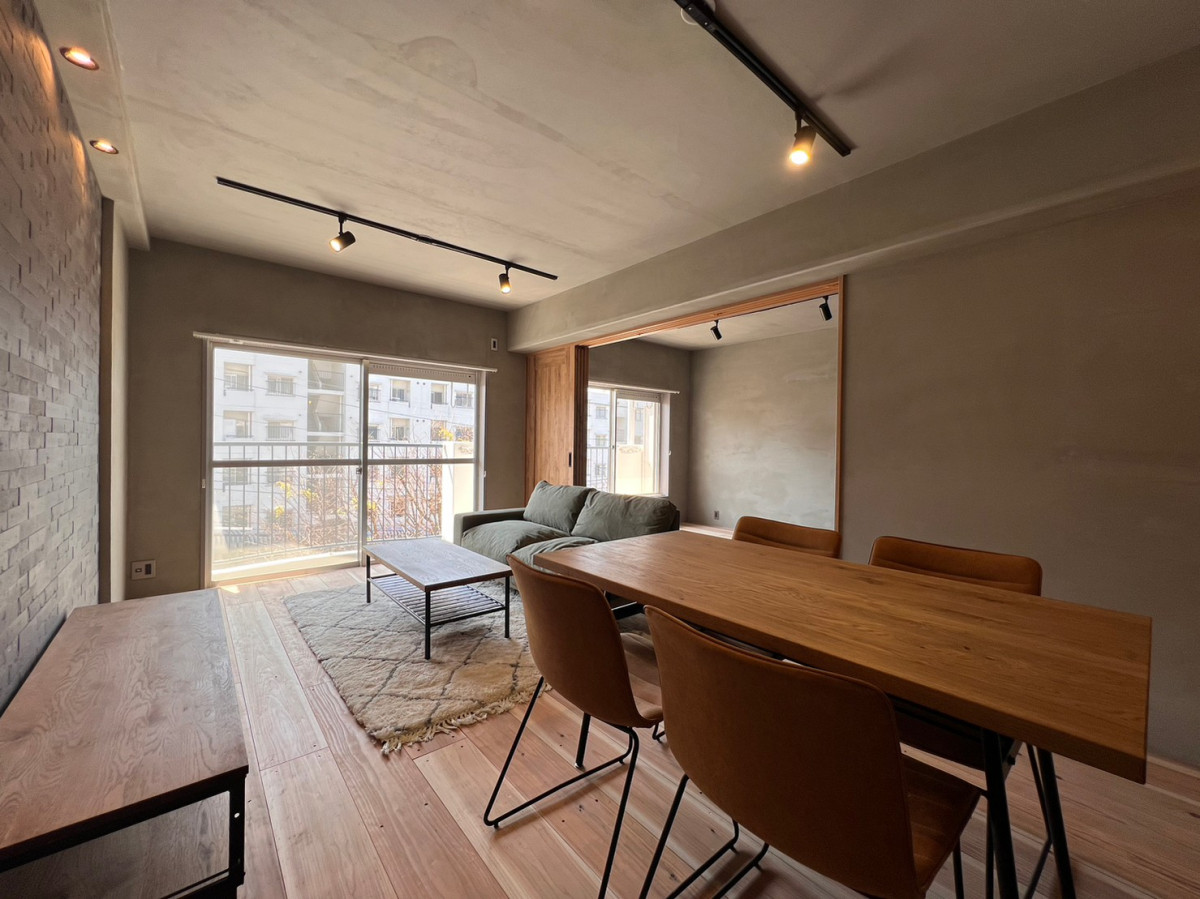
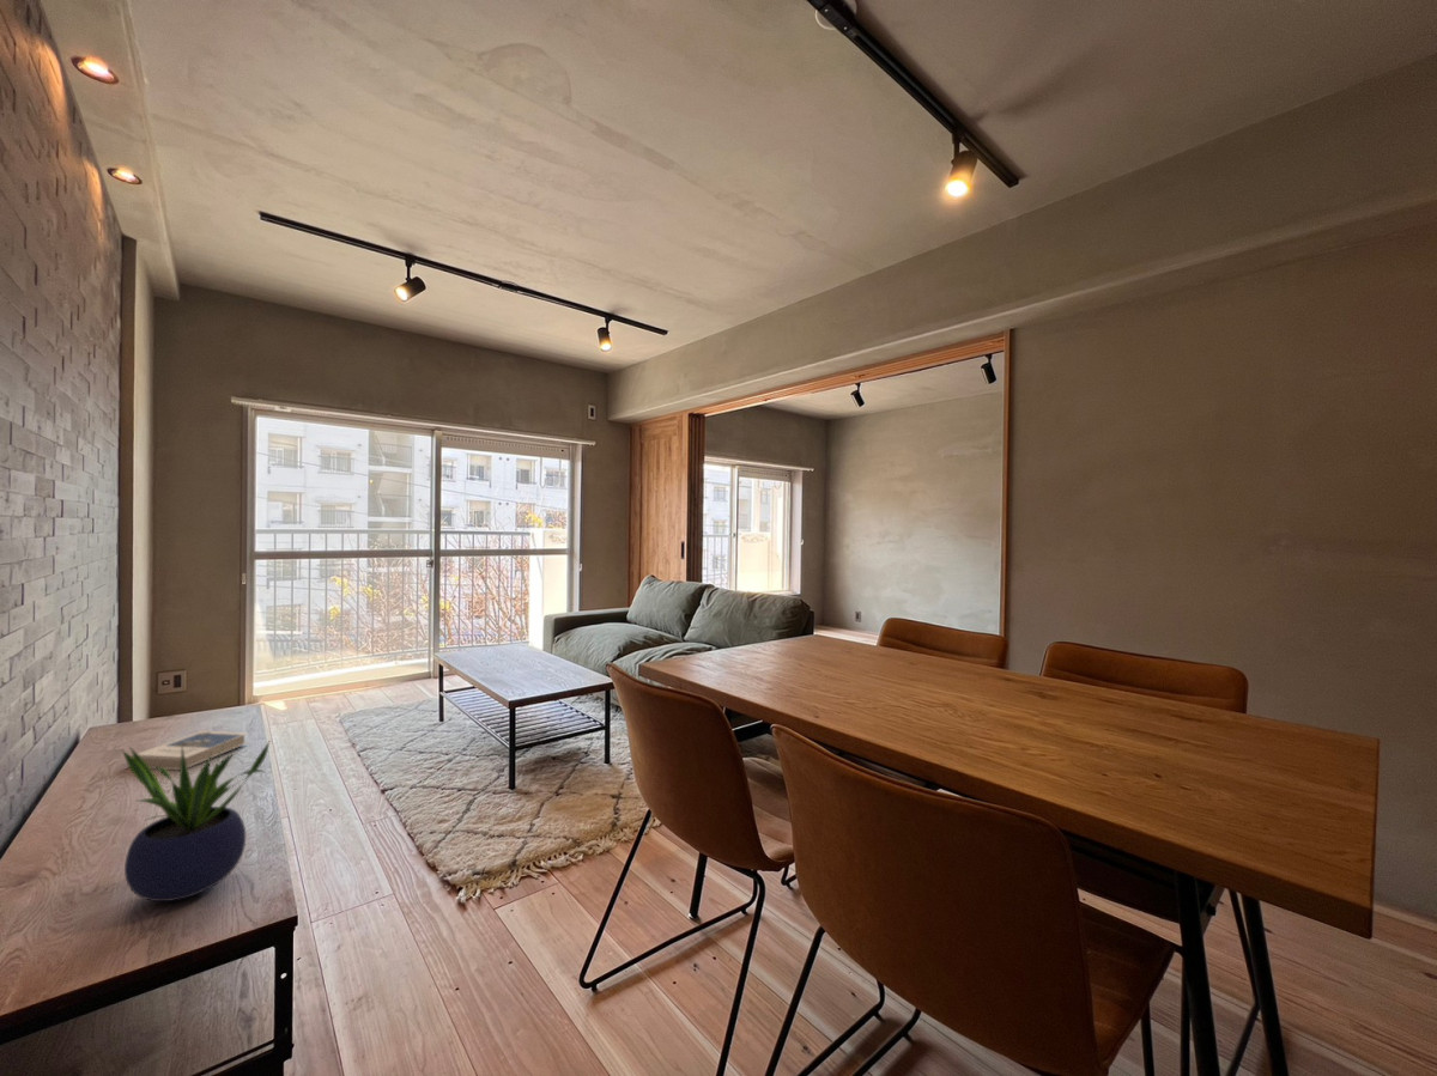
+ hardback book (192, 749)
+ potted plant (188, 811)
